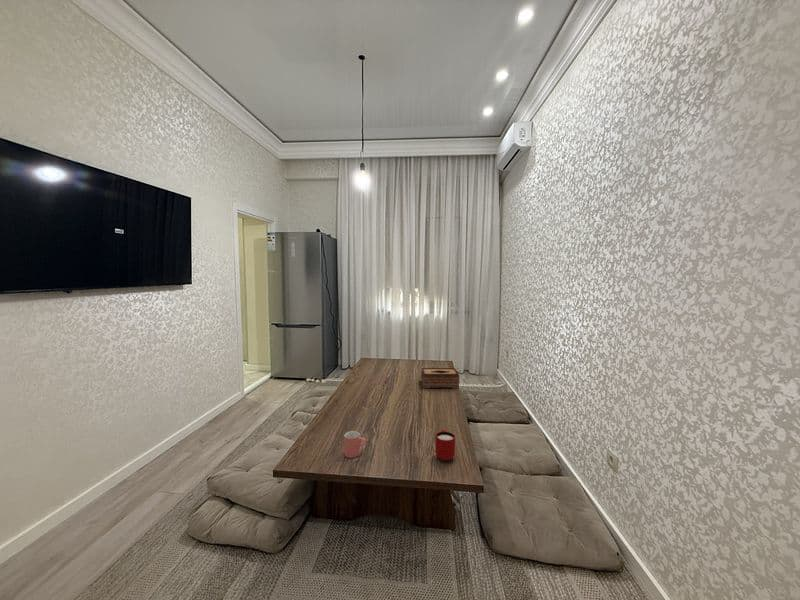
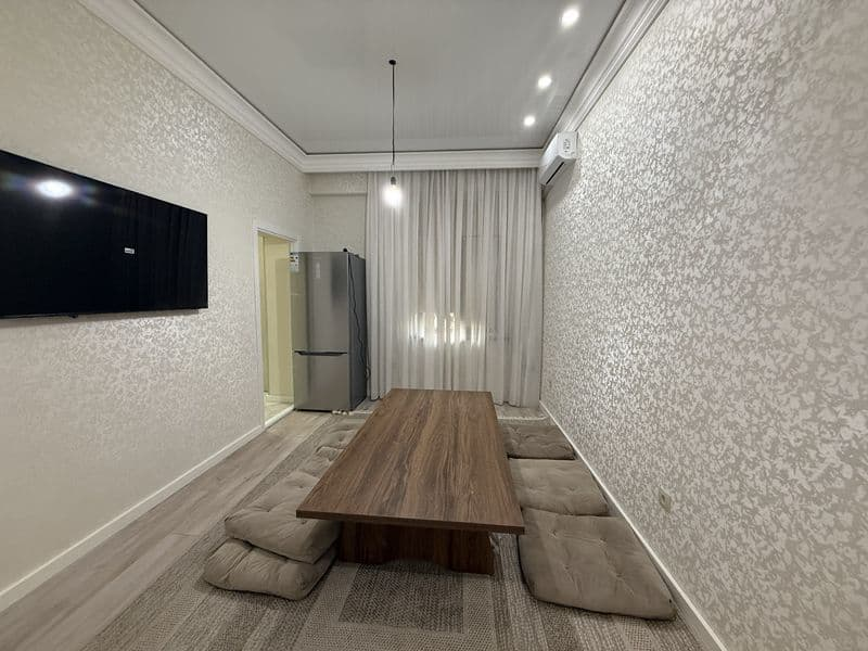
- cup (355, 444)
- mug (444, 444)
- tissue box (439, 377)
